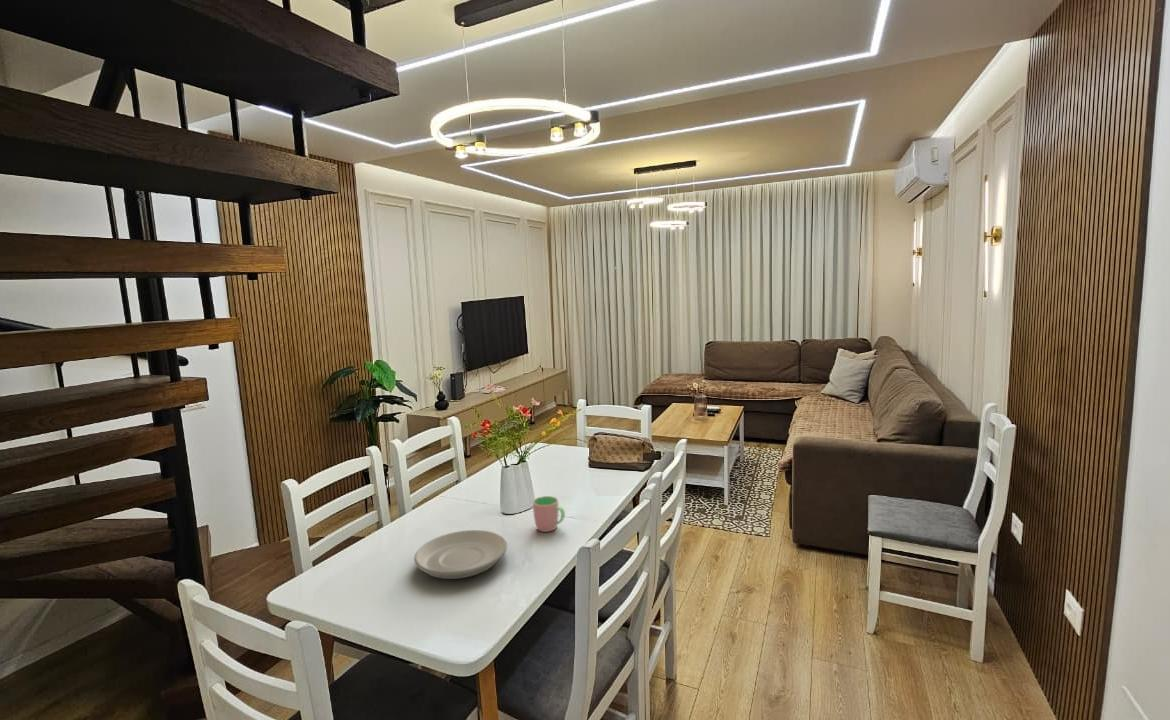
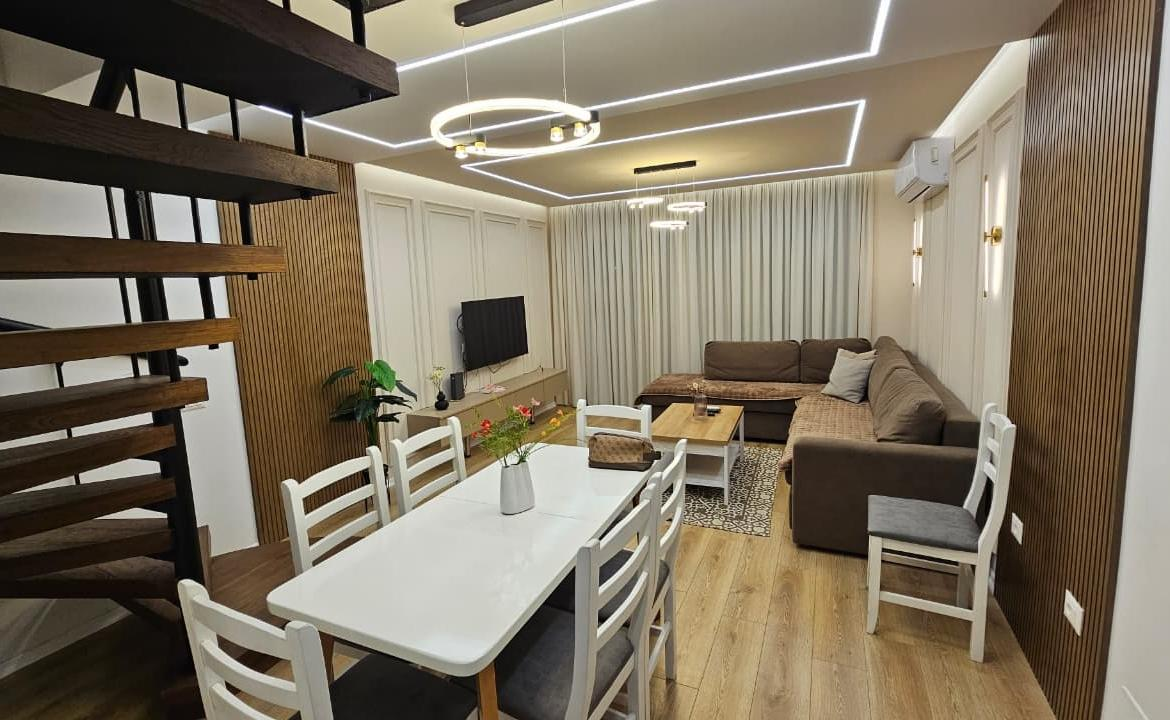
- plate (461, 556)
- cup (549, 515)
